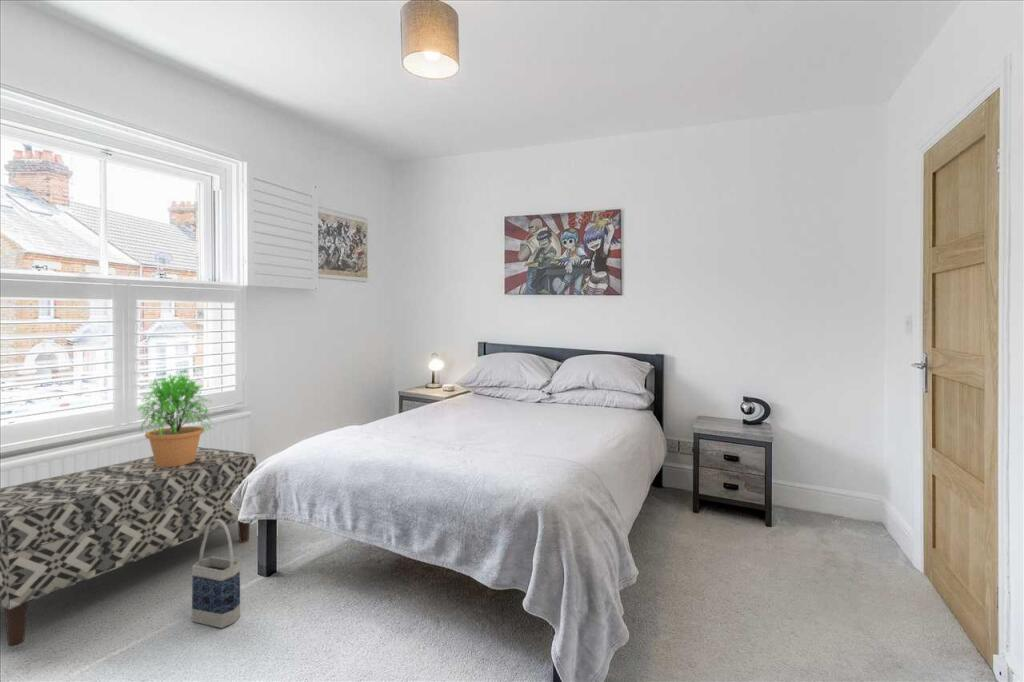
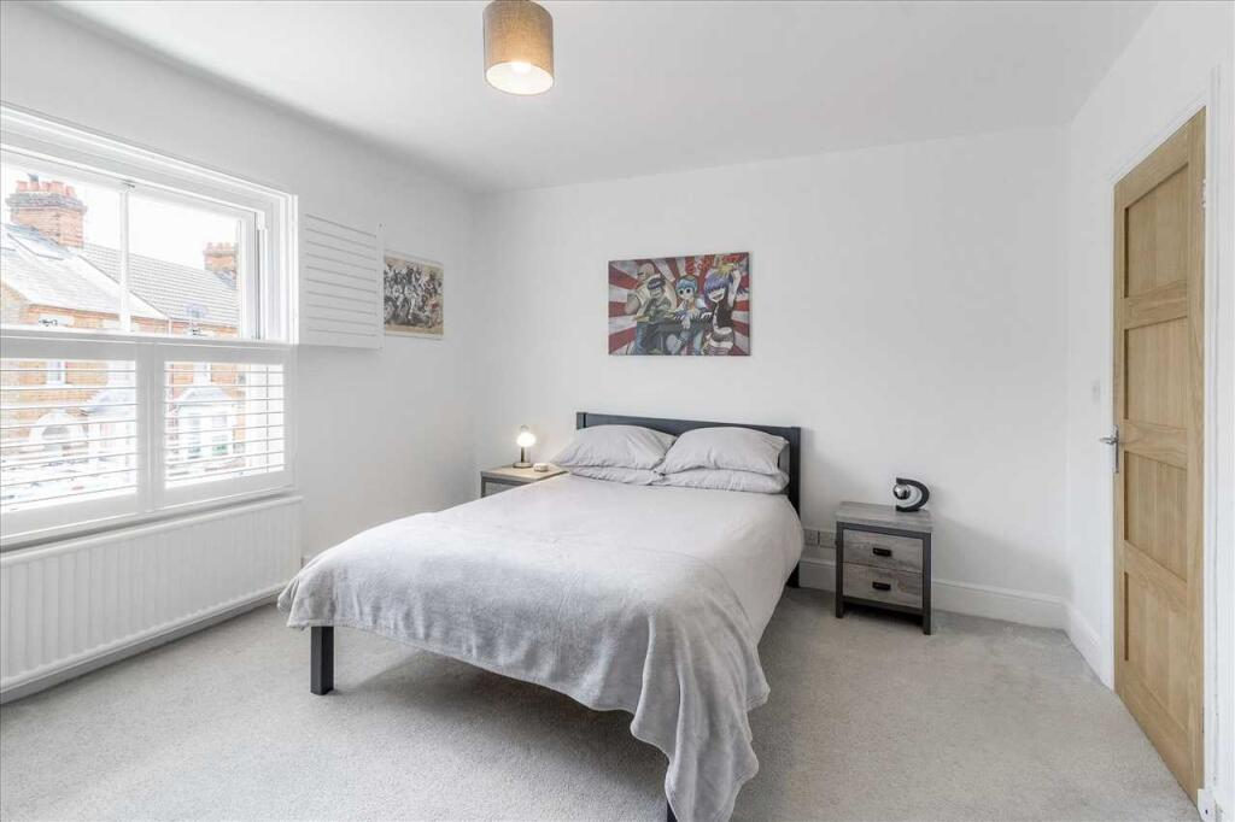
- potted plant (177, 417)
- bench (126, 524)
- bag (216, 569)
